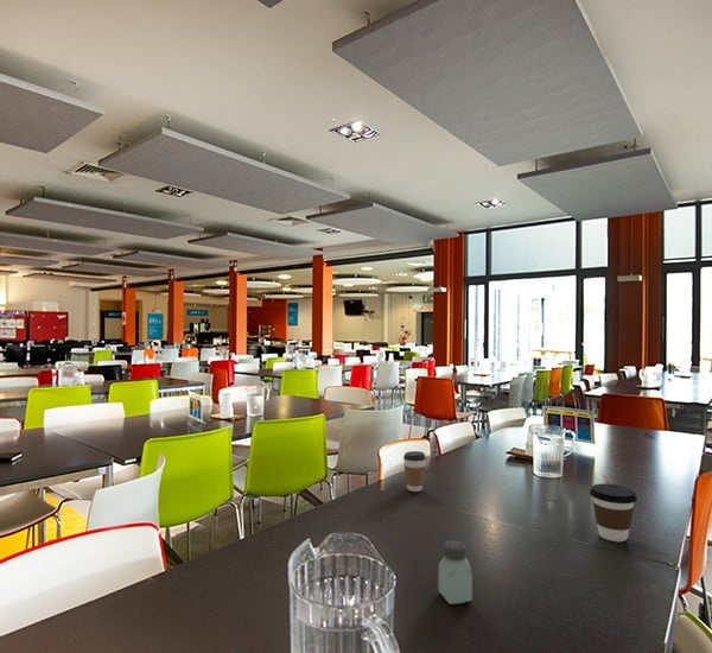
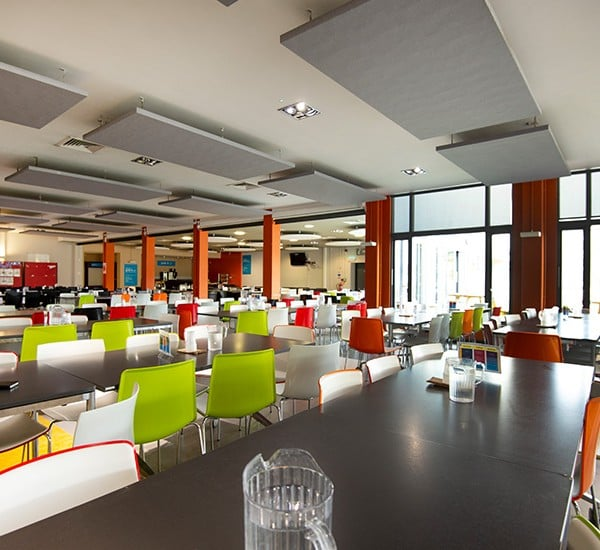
- saltshaker (454, 570)
- coffee cup (612, 513)
- coffee cup (414, 470)
